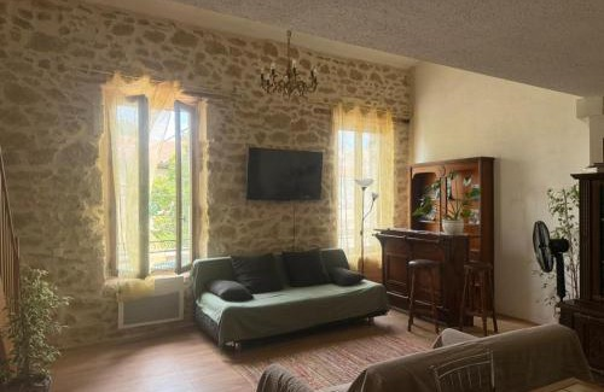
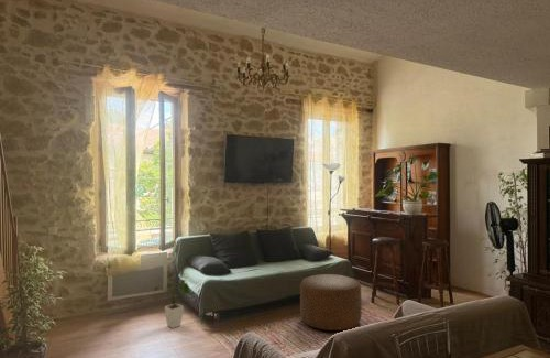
+ house plant (172, 302)
+ ottoman (330, 300)
